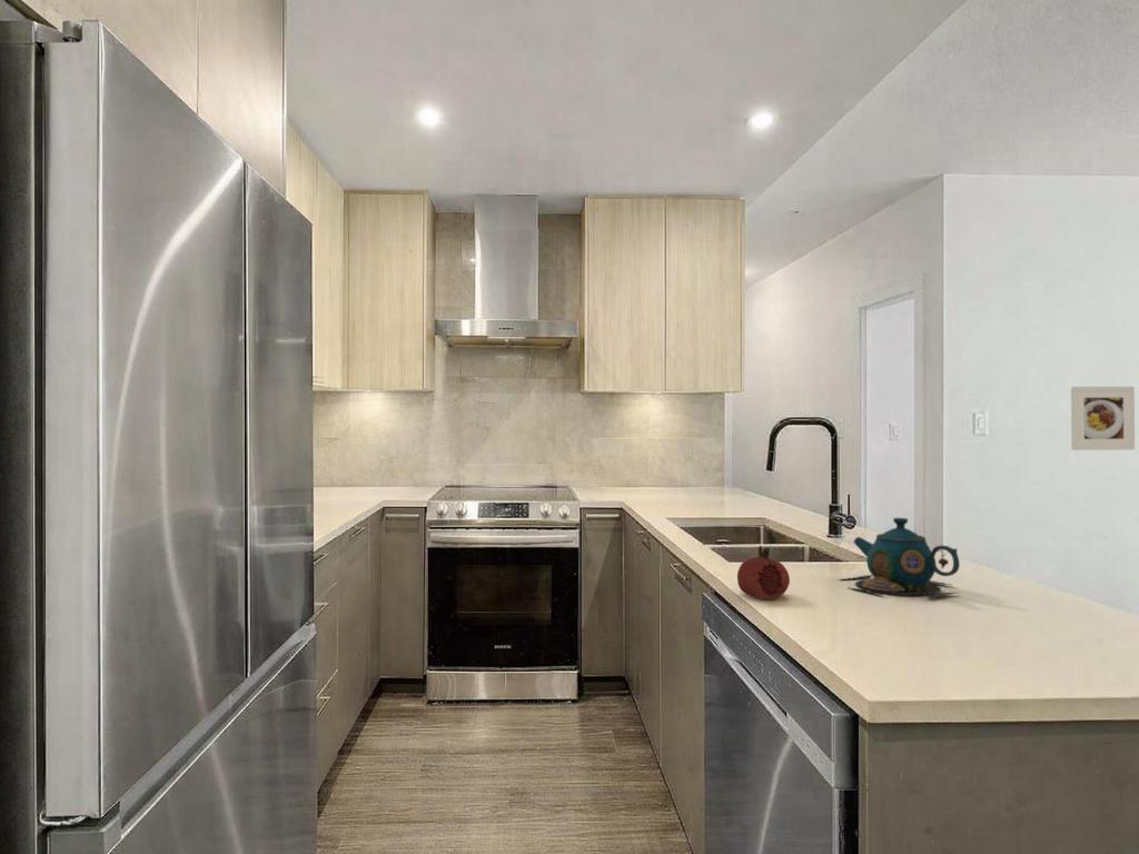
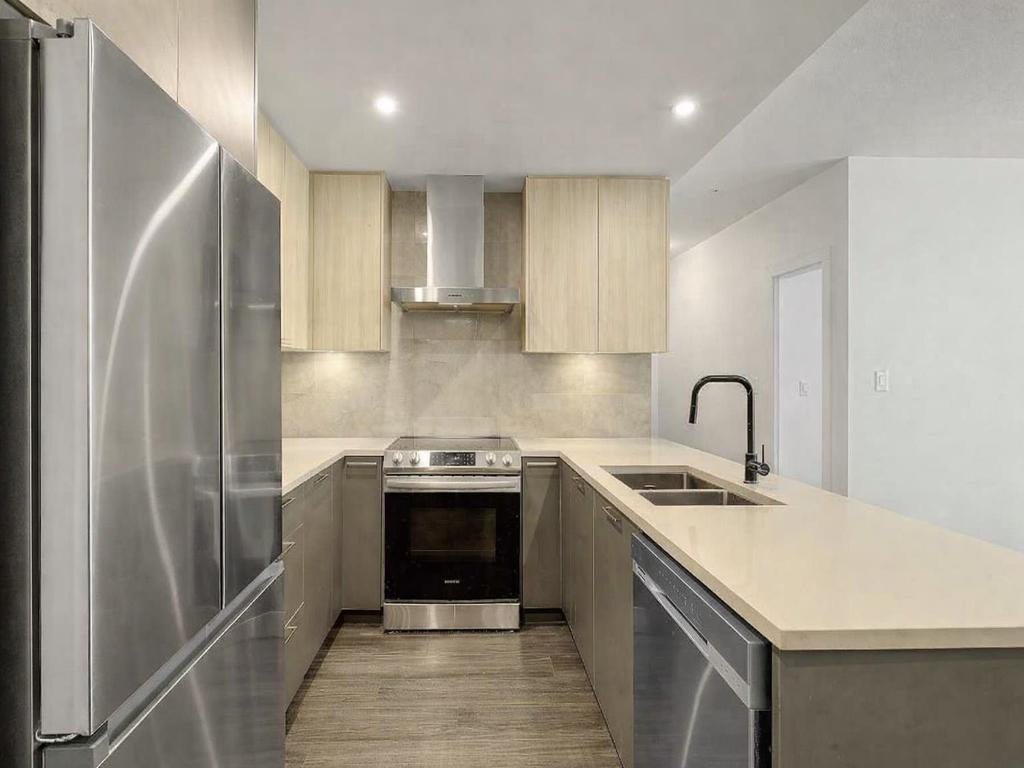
- teapot (900, 553)
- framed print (1102, 418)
- fruit (763, 569)
